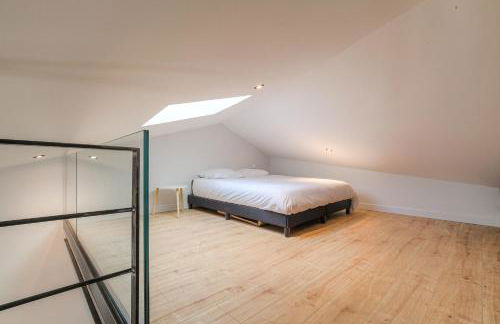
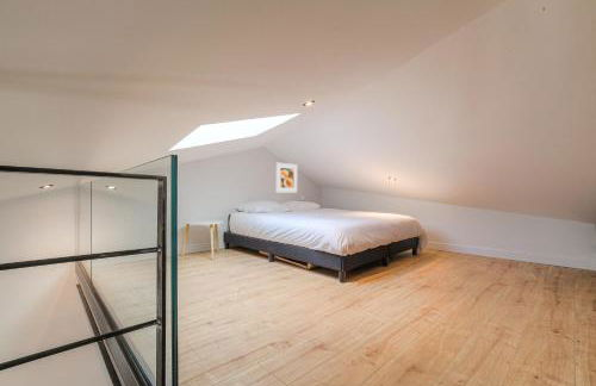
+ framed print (286, 178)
